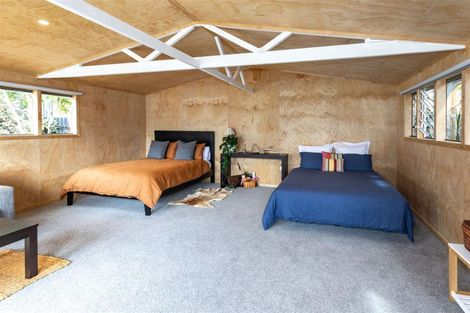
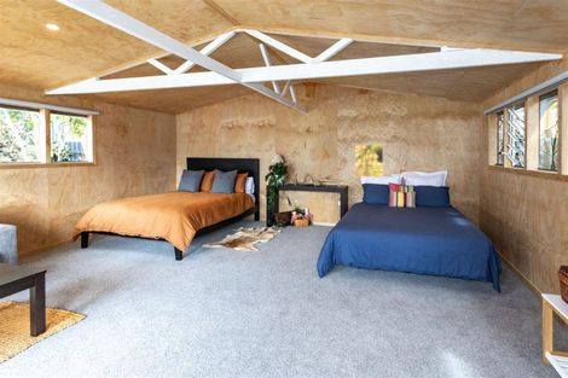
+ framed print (369, 161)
